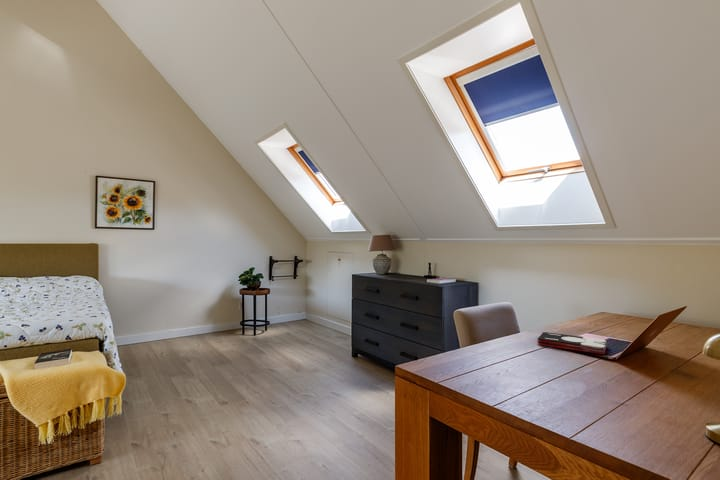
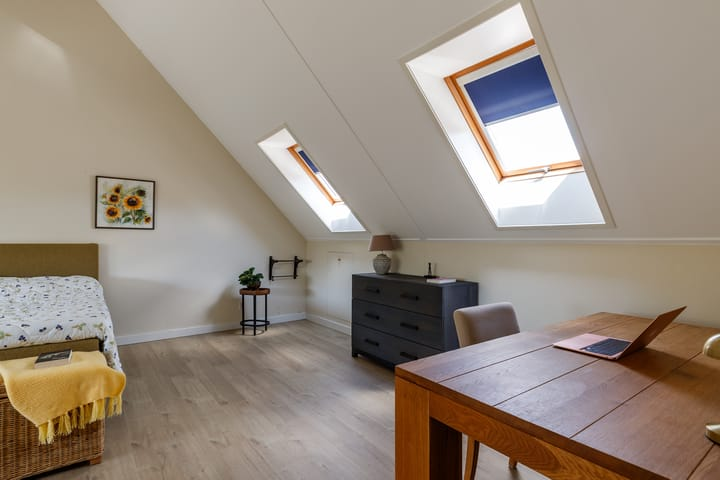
- playing cards (571, 342)
